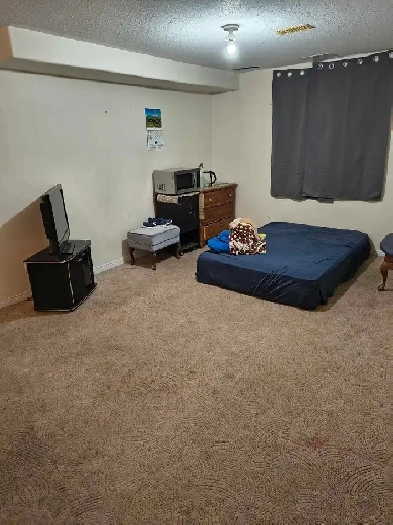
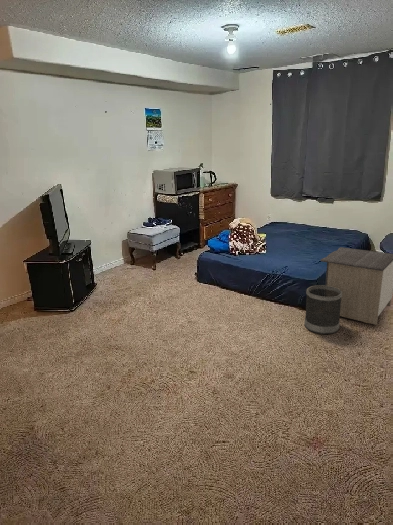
+ nightstand (356, 283)
+ wastebasket (322, 308)
